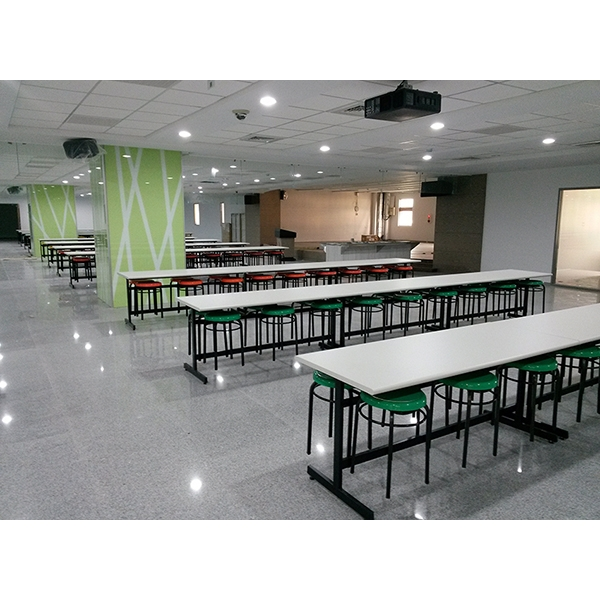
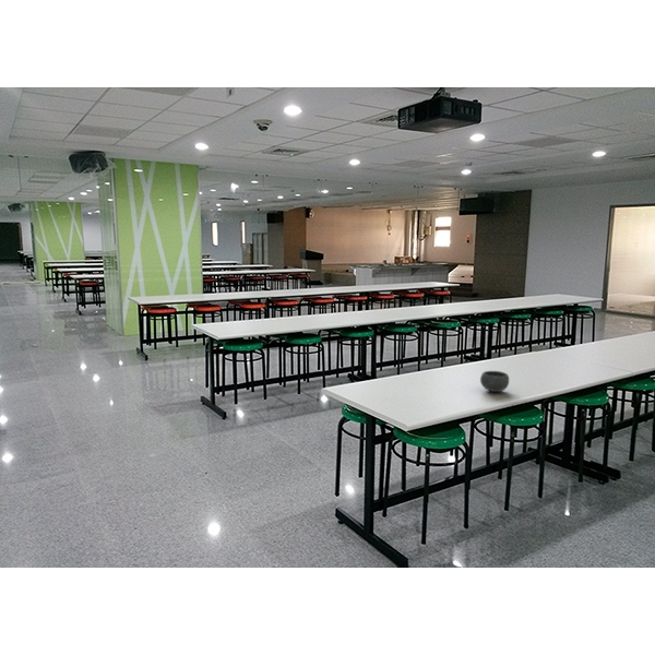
+ bowl (493, 382)
